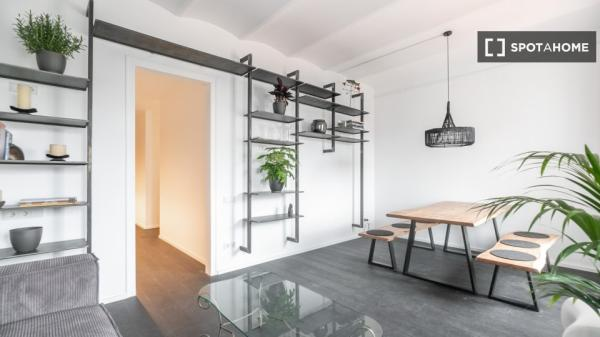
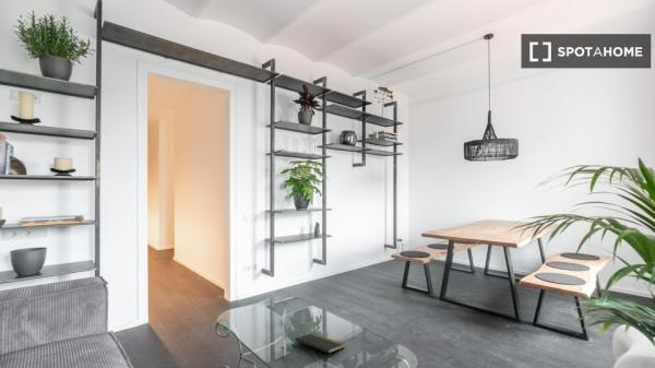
+ notepad (320, 342)
